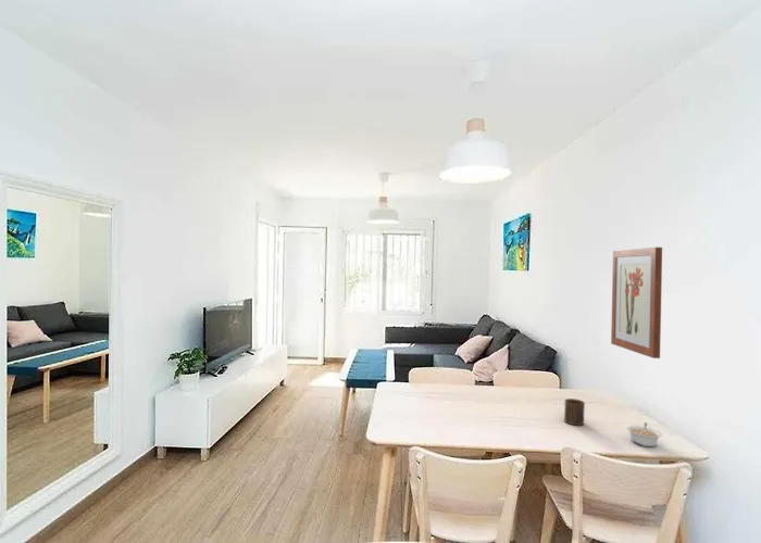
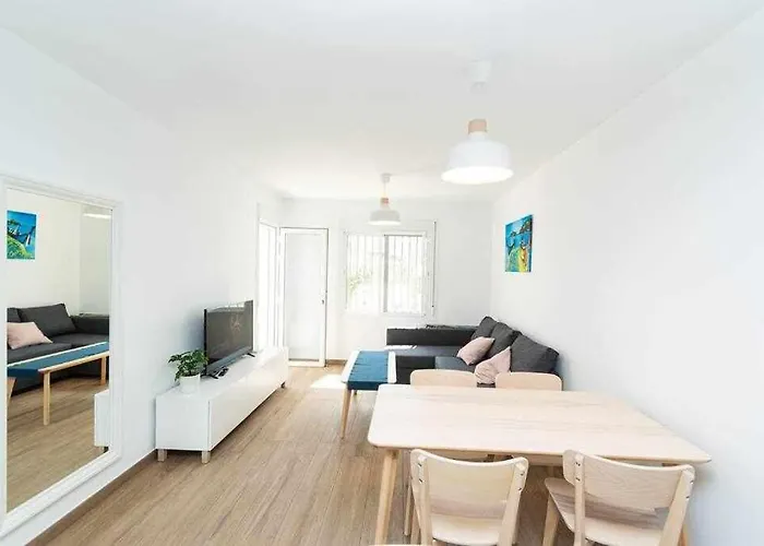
- legume (643, 434)
- wall art (634, 300)
- cup (574, 412)
